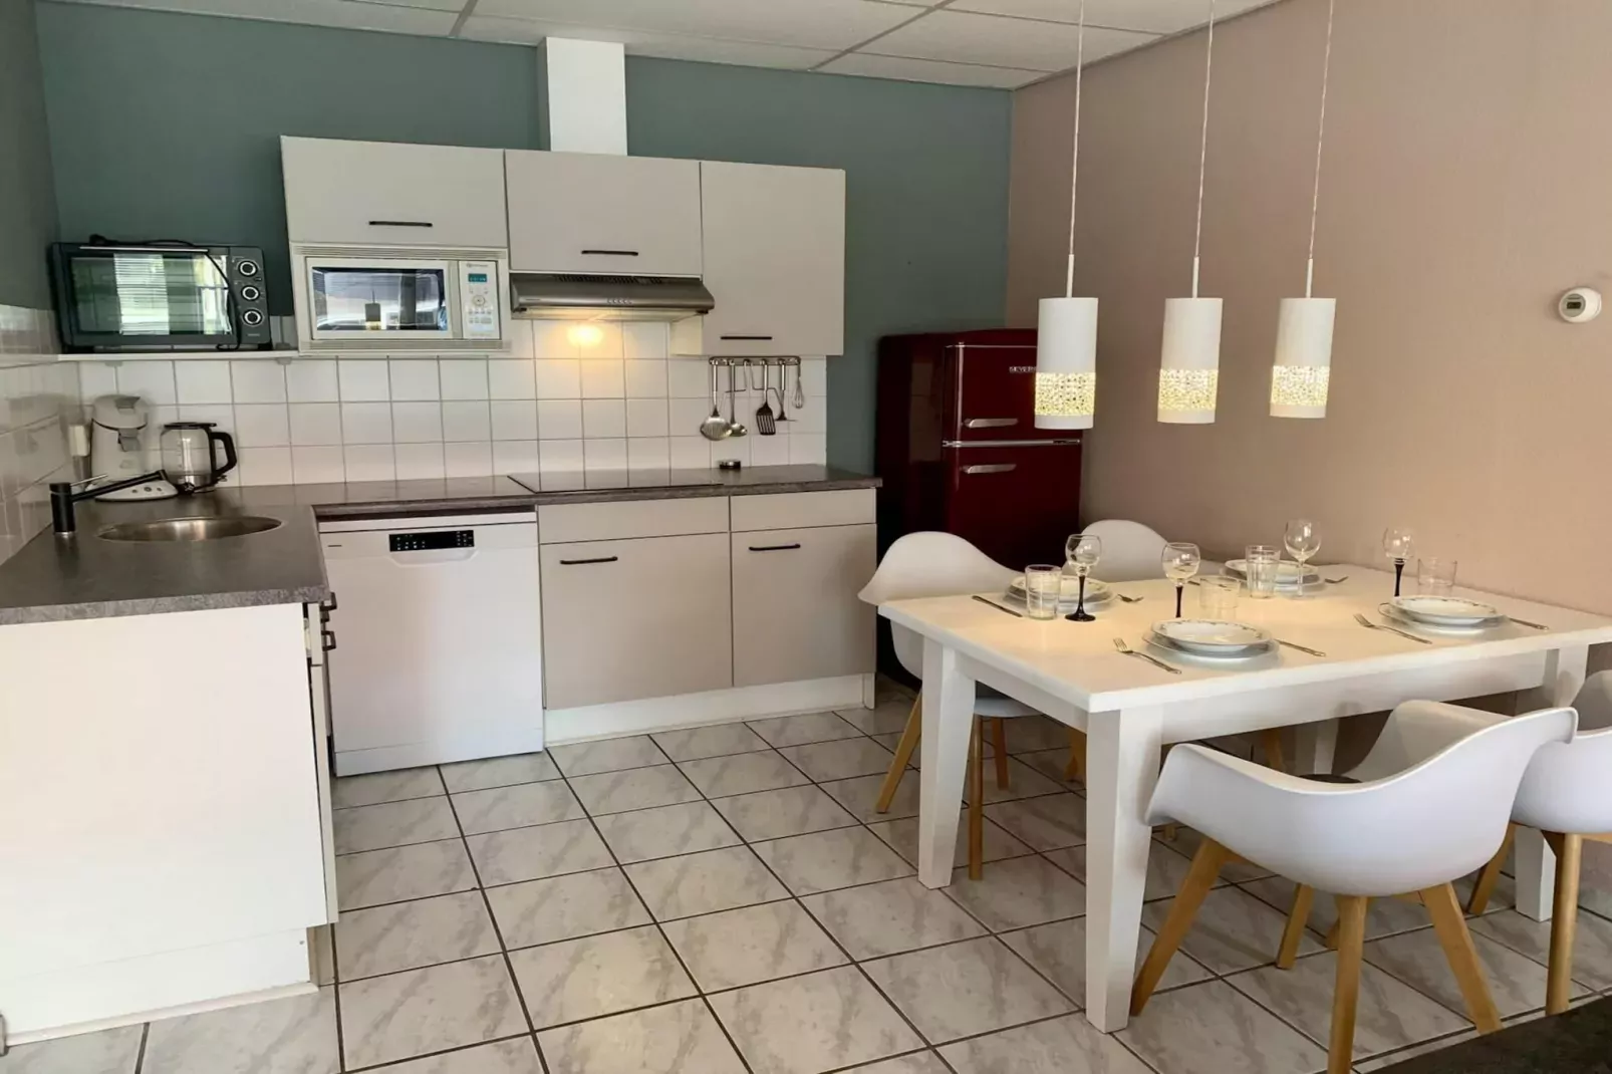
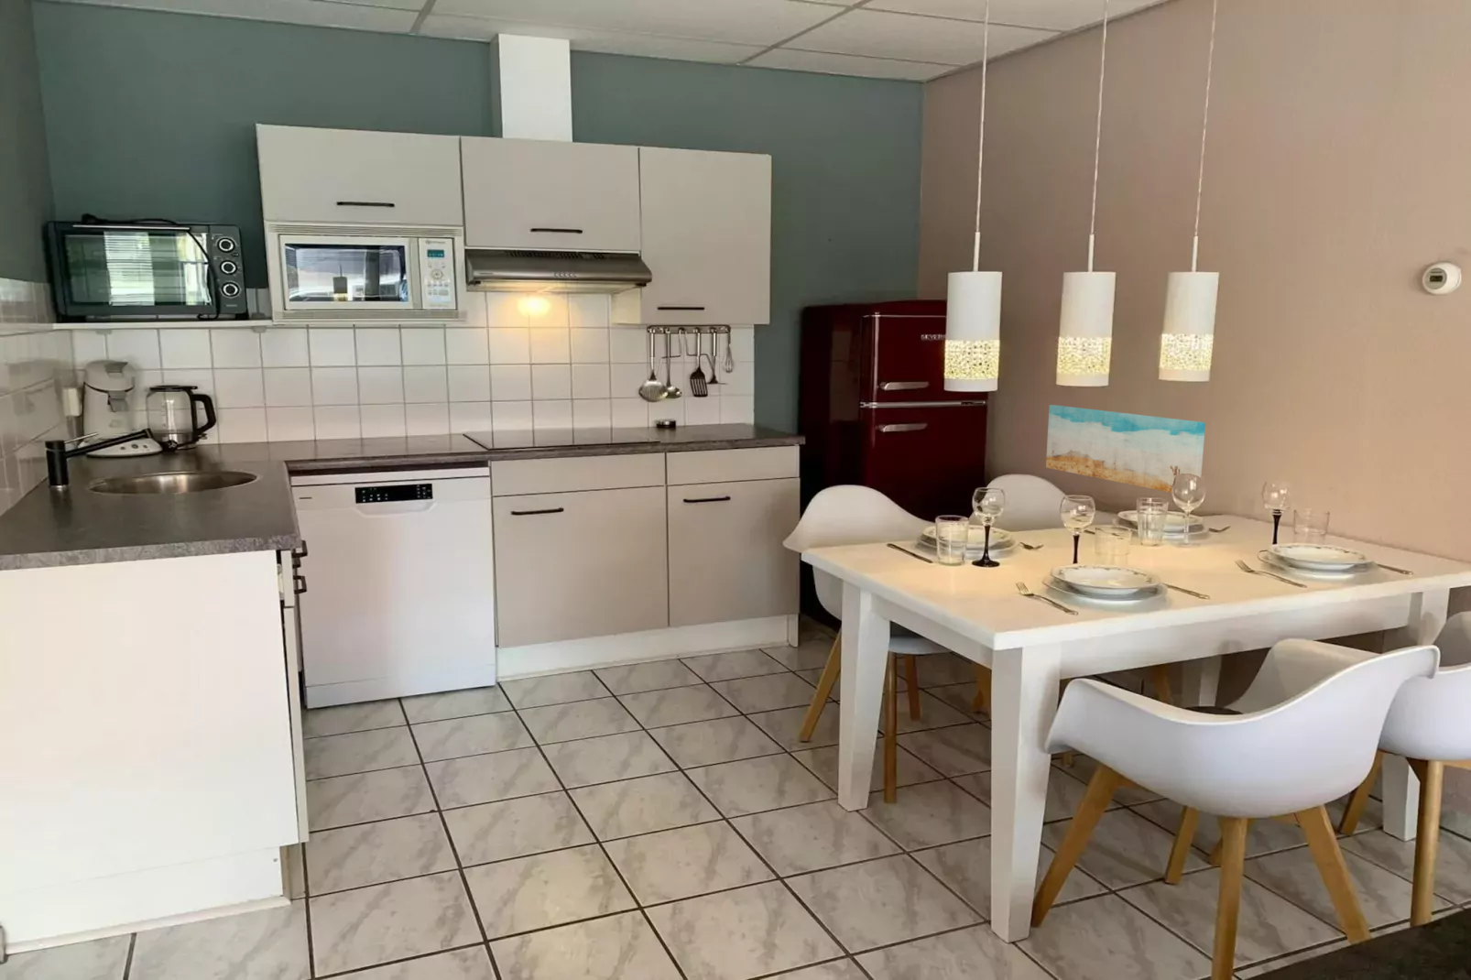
+ wall art (1119, 447)
